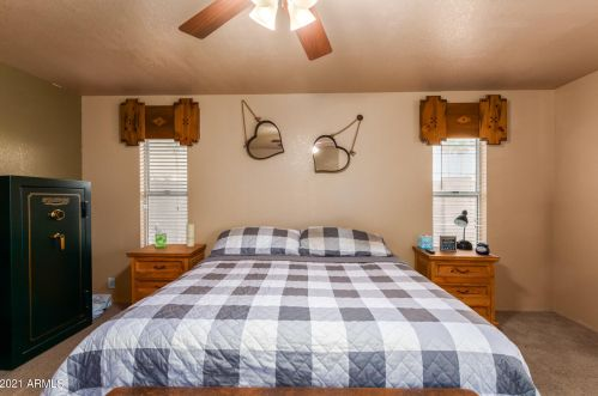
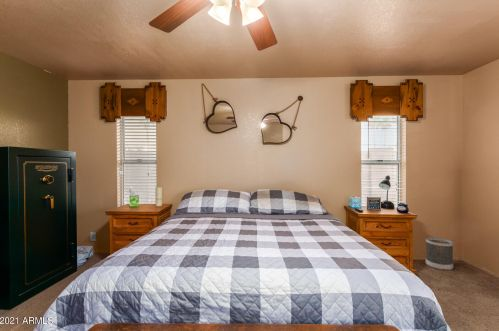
+ wastebasket (439, 253)
